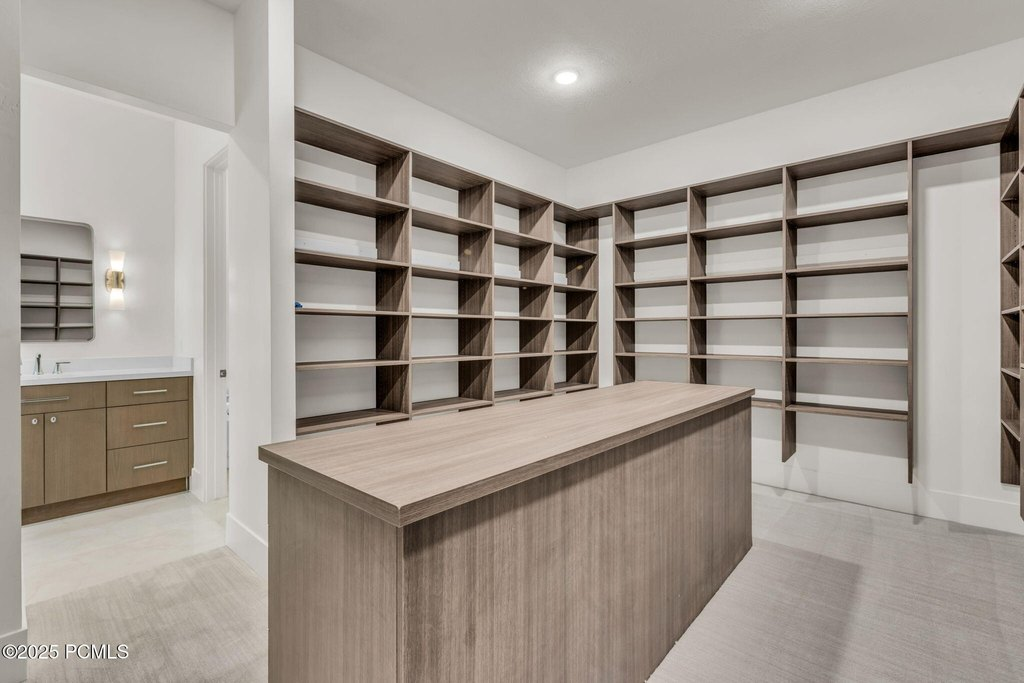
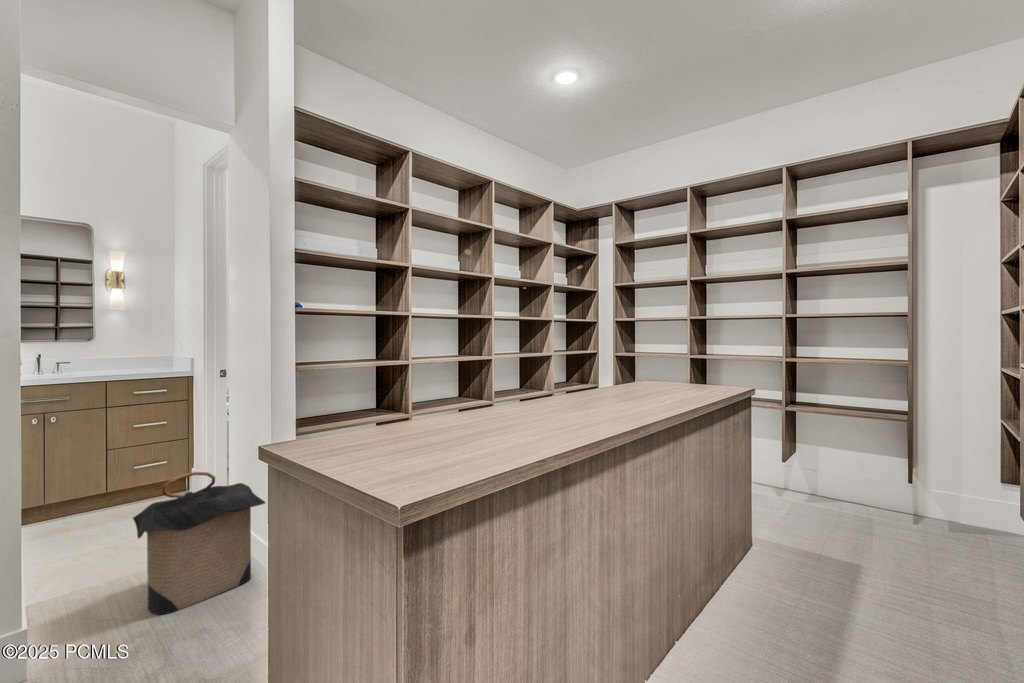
+ laundry hamper (203, 527)
